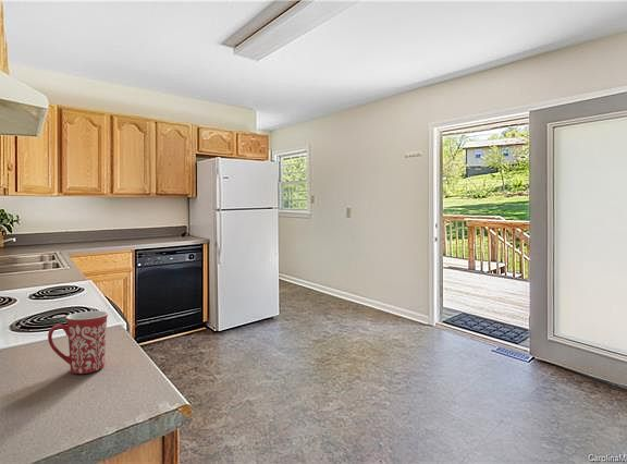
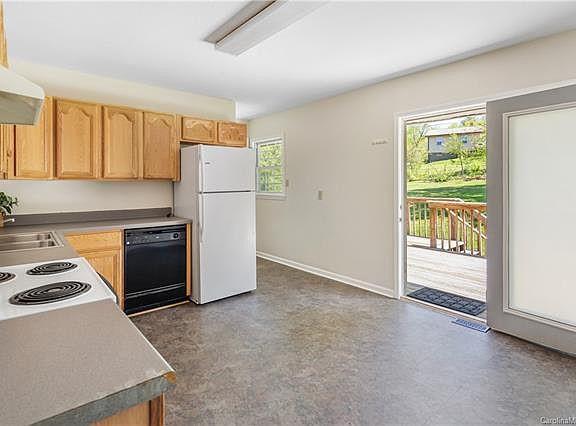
- mug (79, 342)
